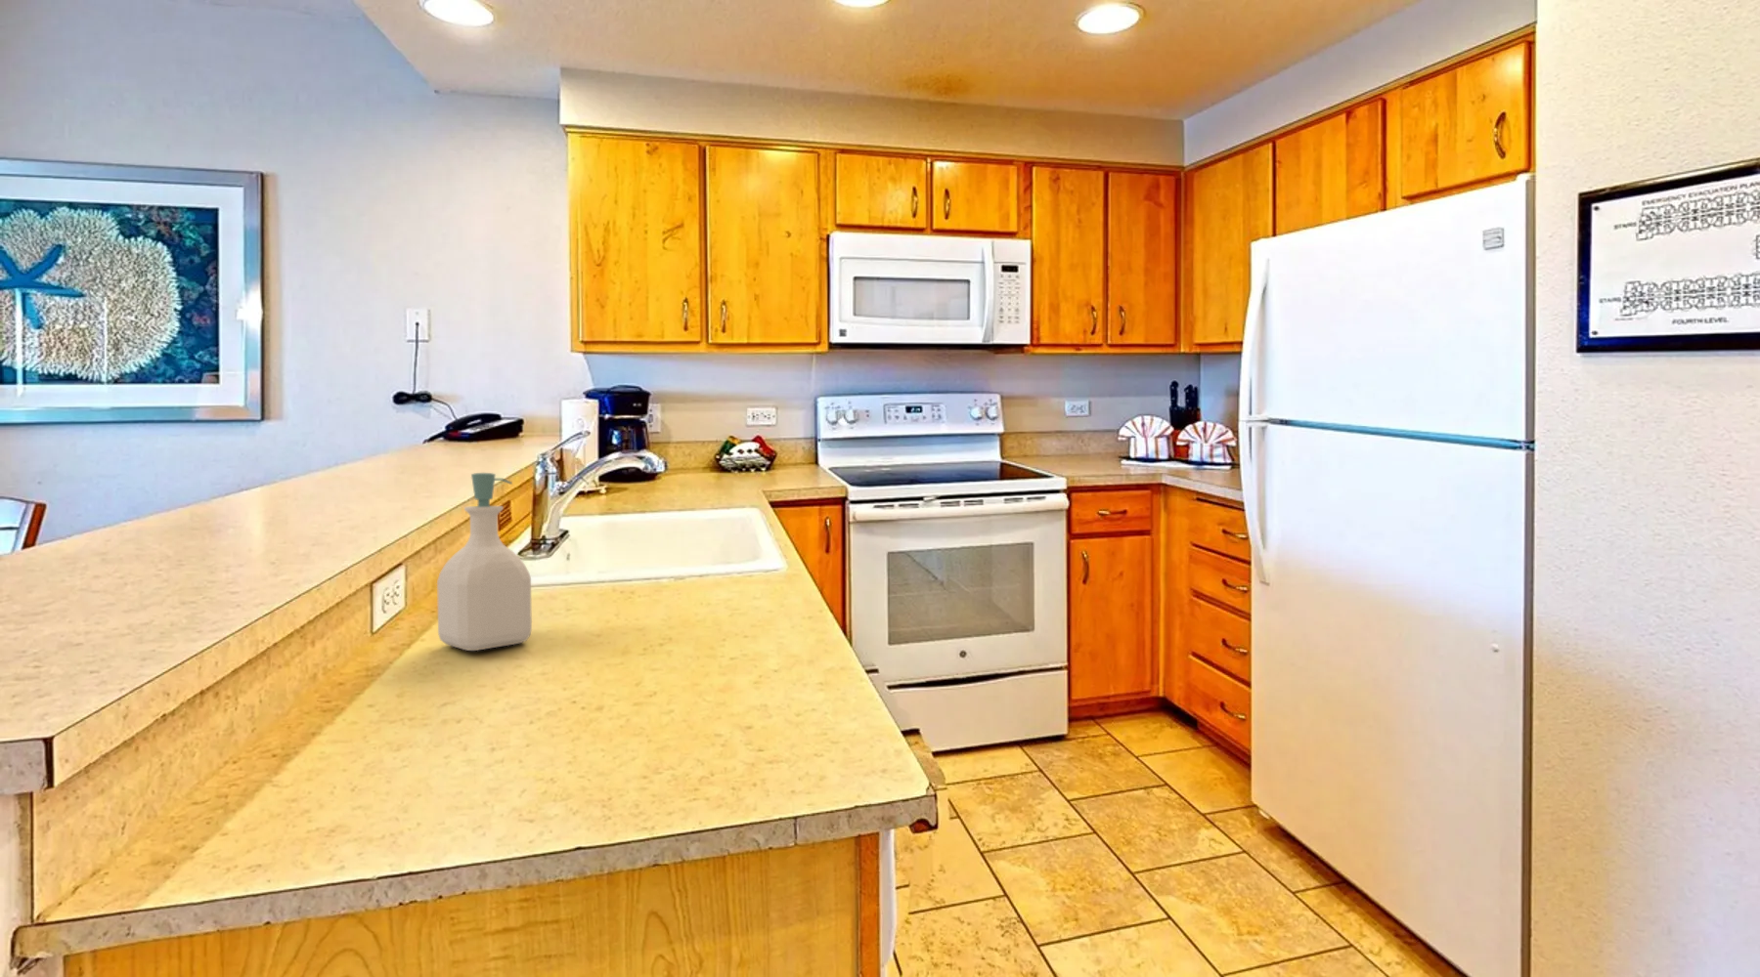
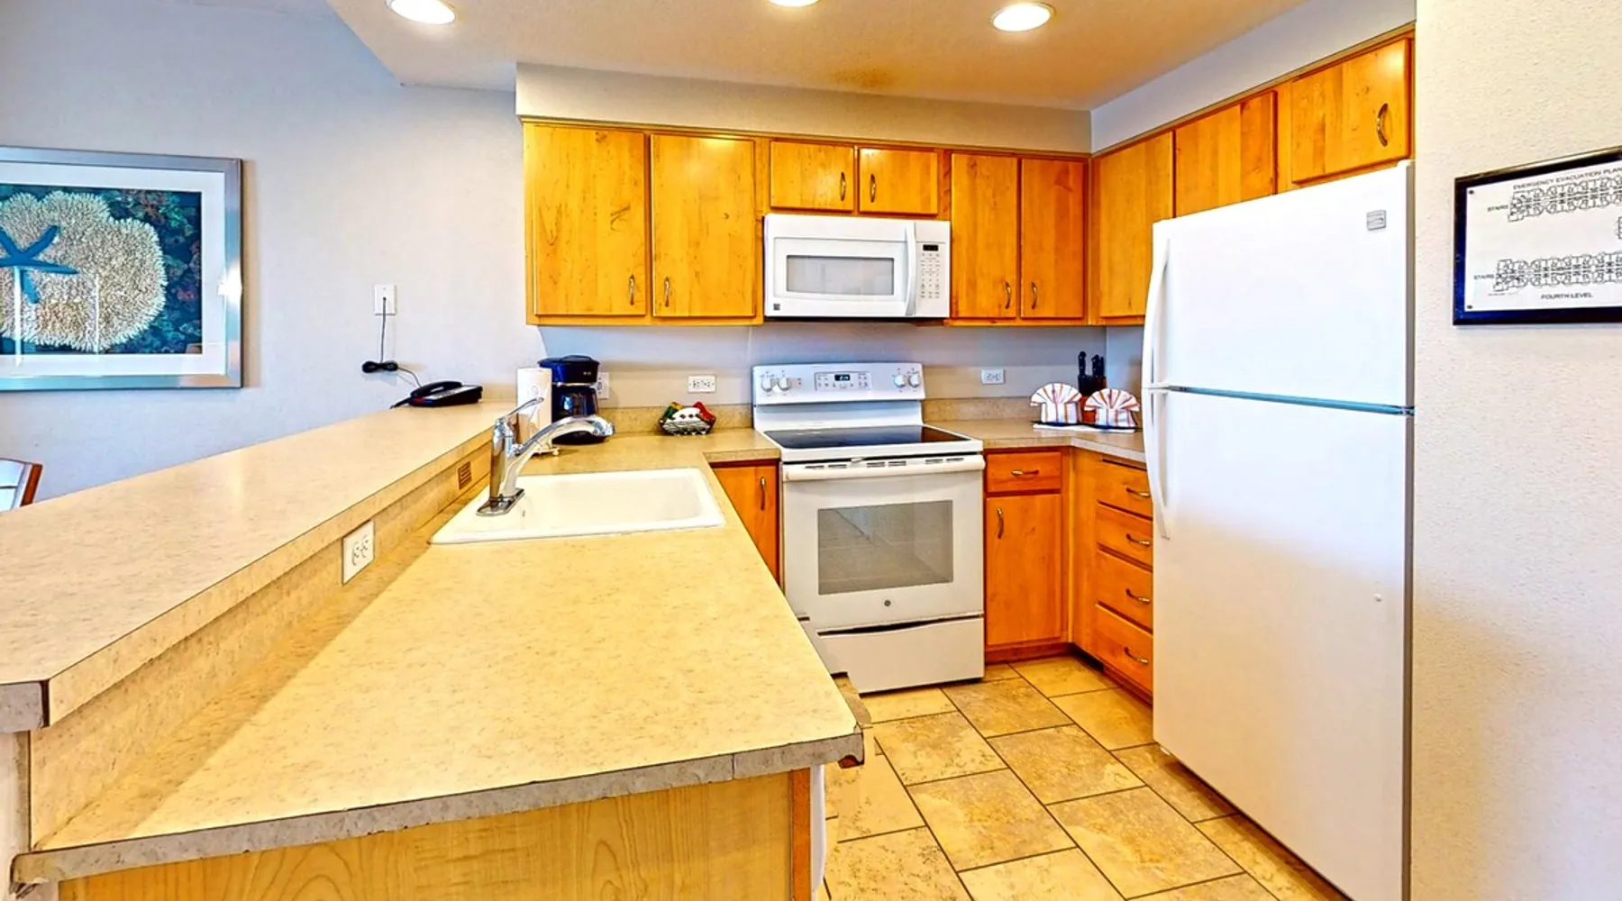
- soap bottle (484, 558)
